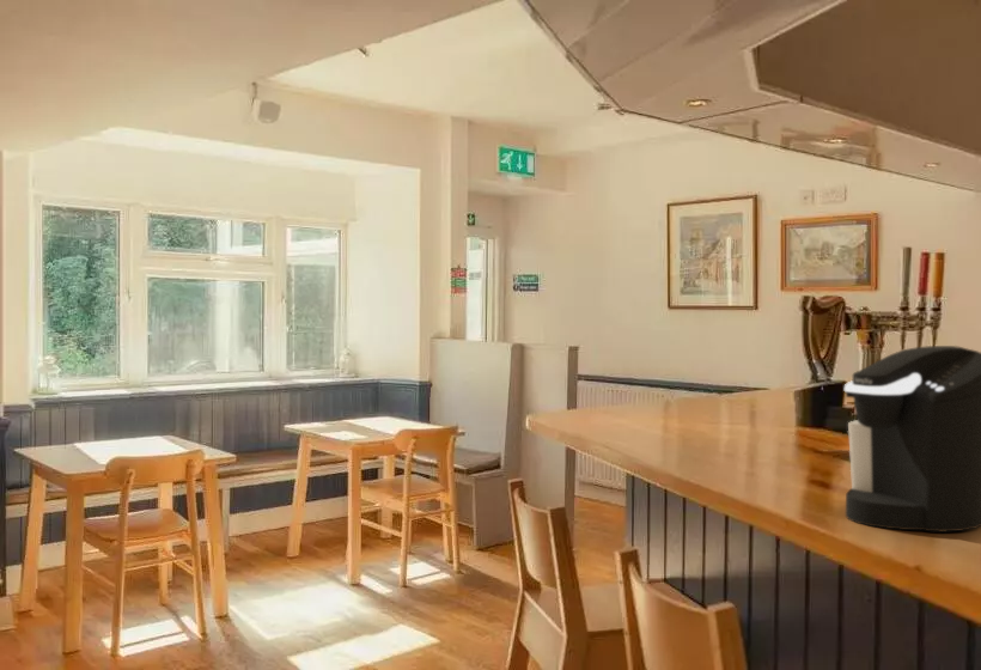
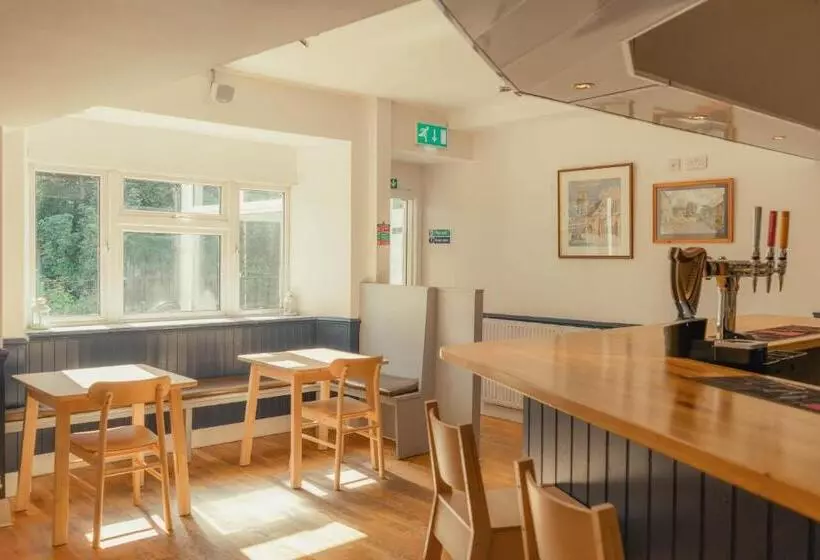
- coffee maker (909, 432)
